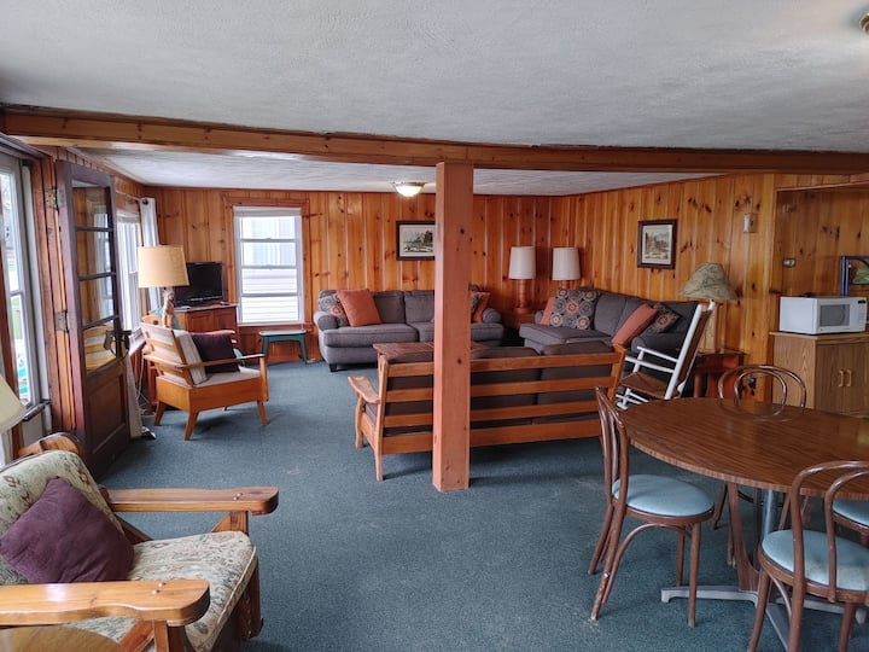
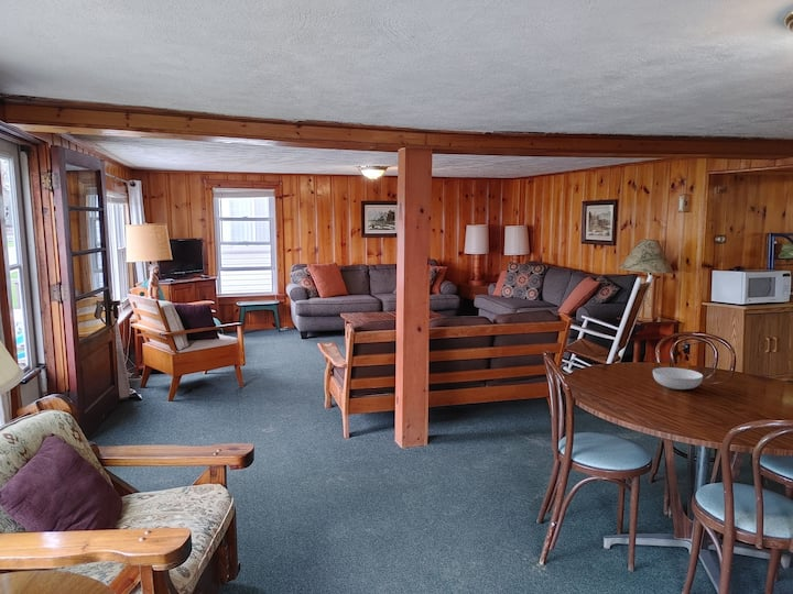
+ serving bowl (676, 380)
